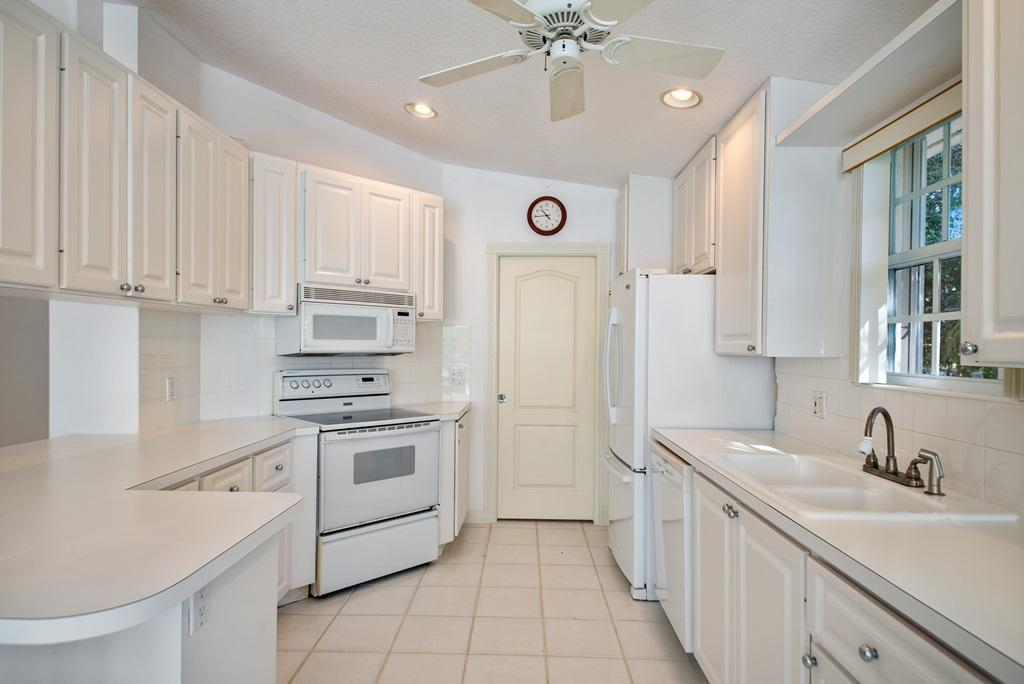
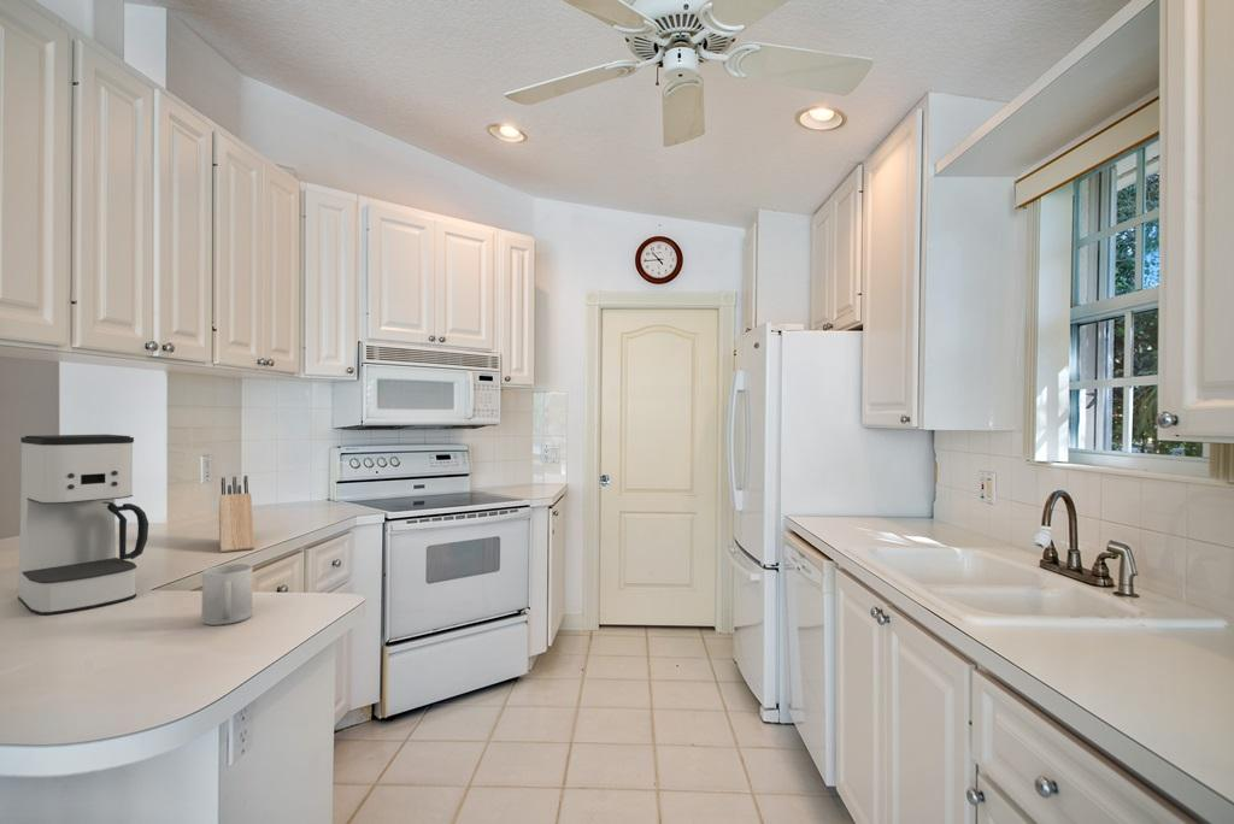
+ mug (227, 595)
+ coffee maker (89, 516)
+ knife block (235, 511)
